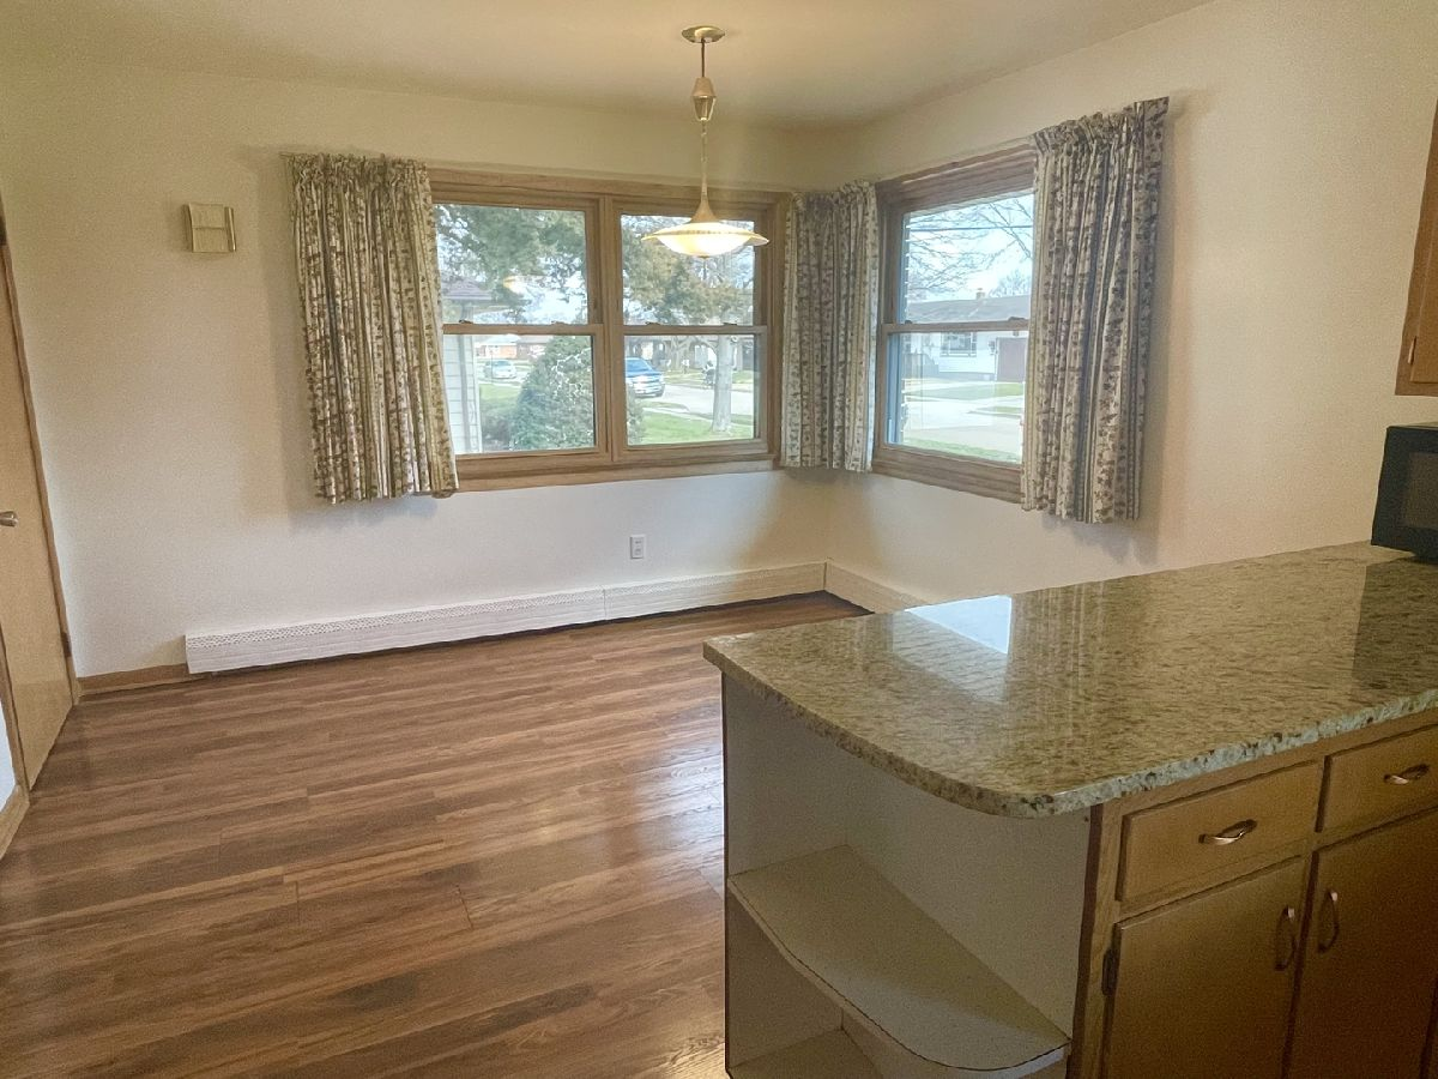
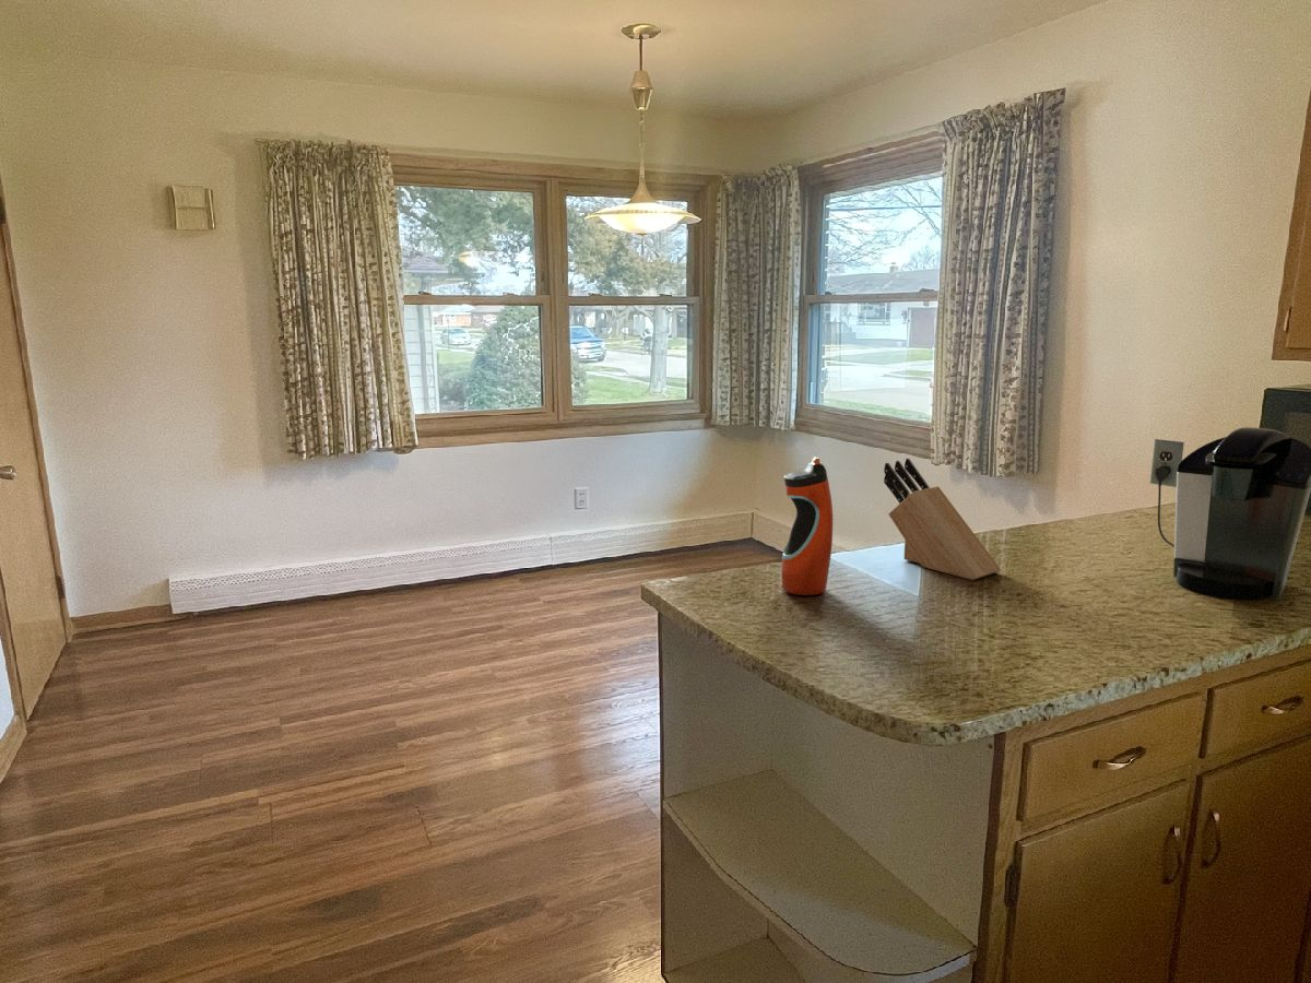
+ water bottle (807, 524)
+ coffee maker (1208, 501)
+ knife block (936, 514)
